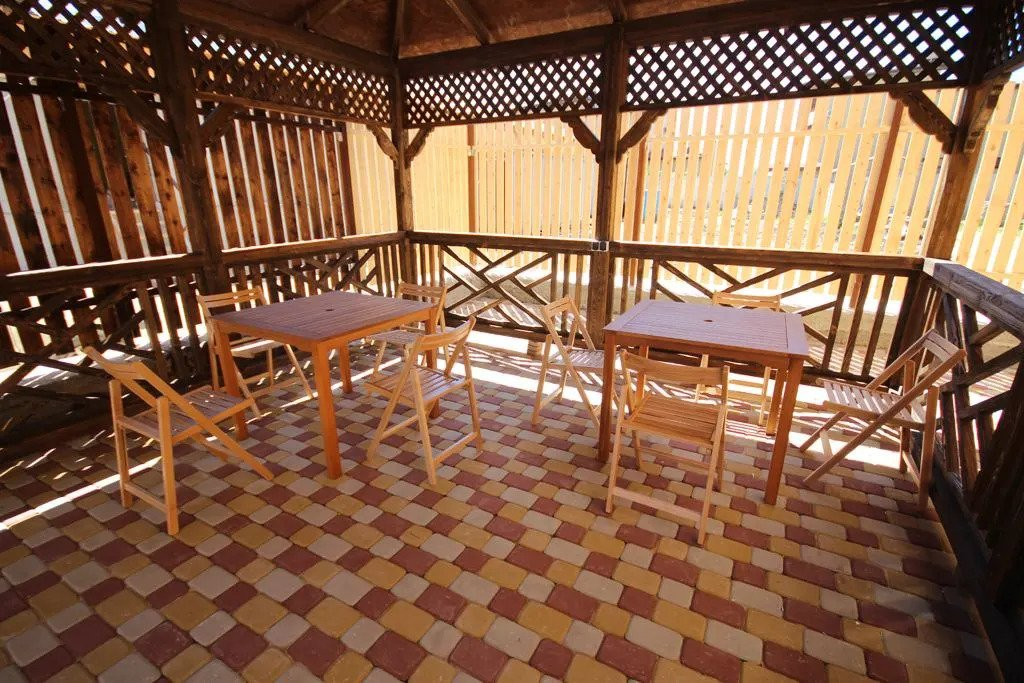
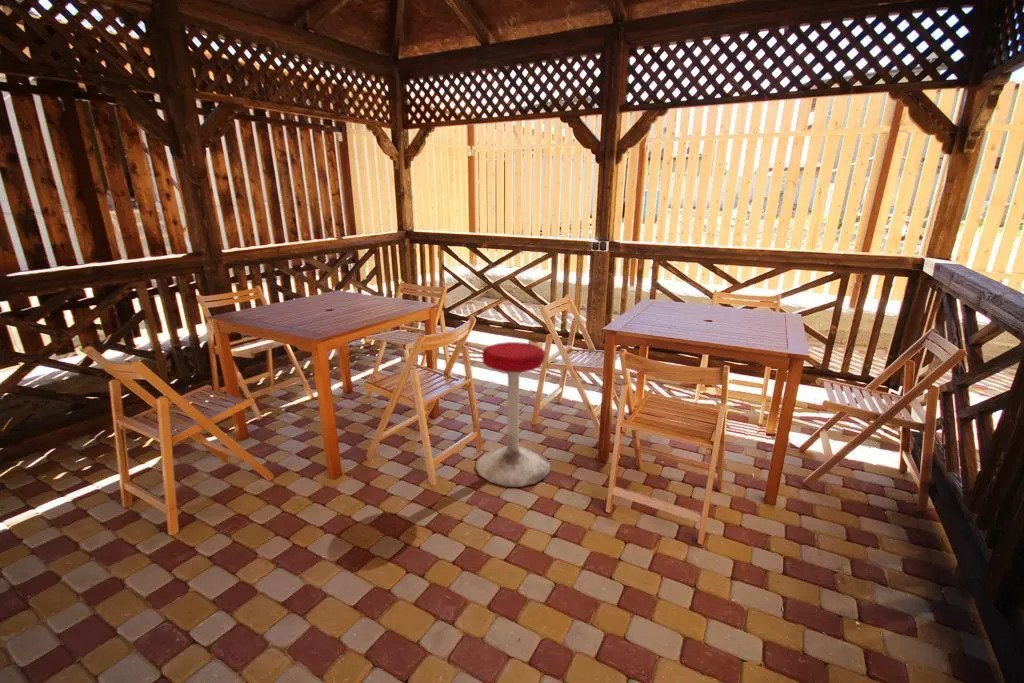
+ stool (513, 410)
